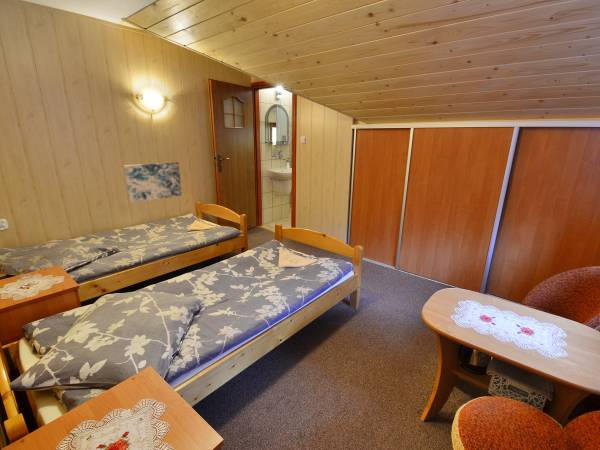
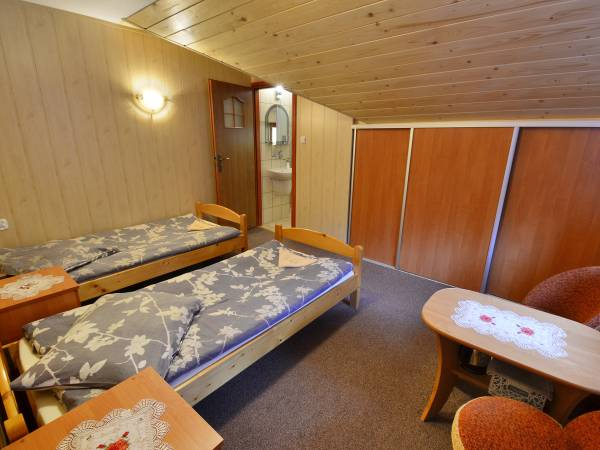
- wall art (154, 181)
